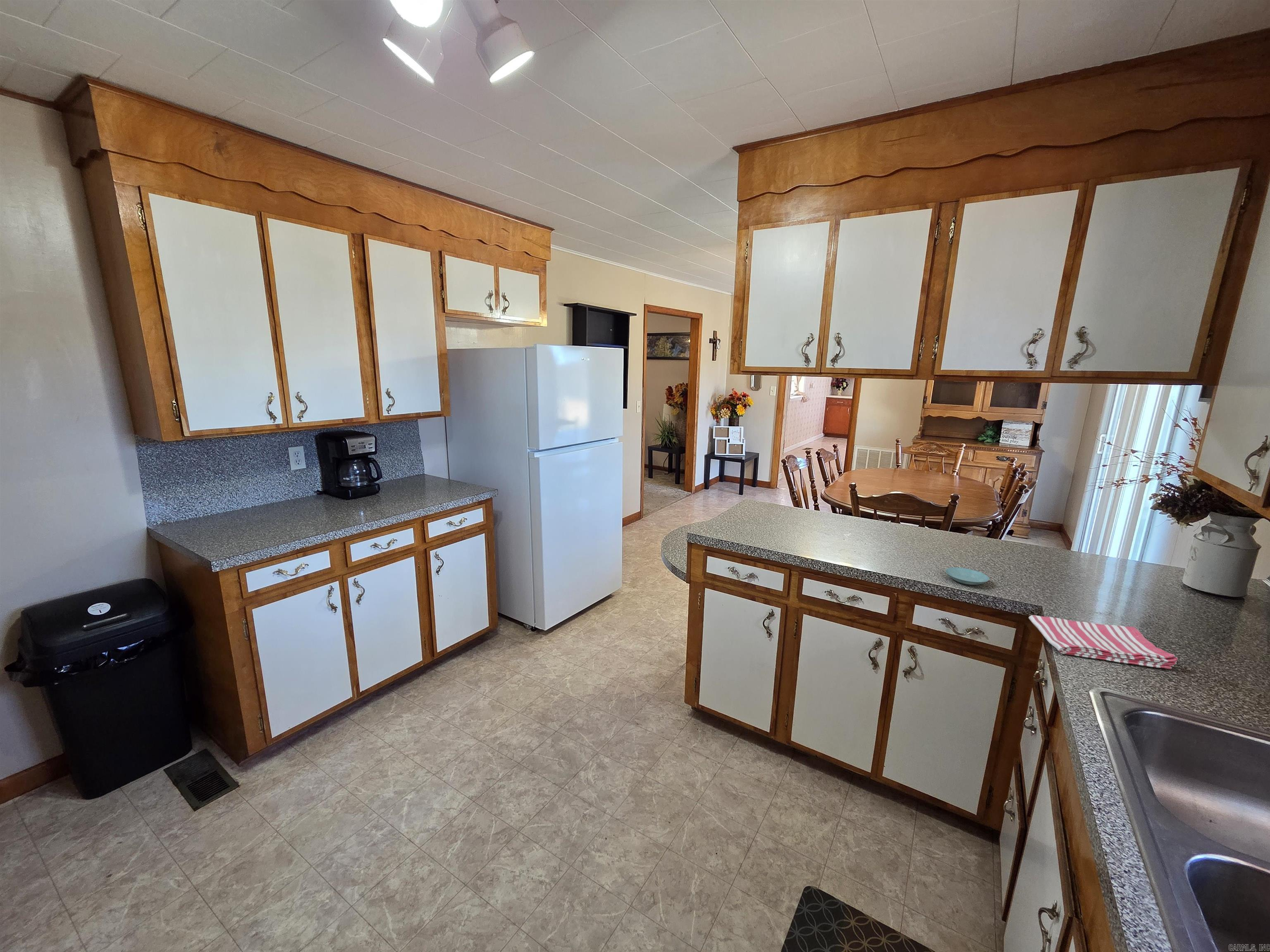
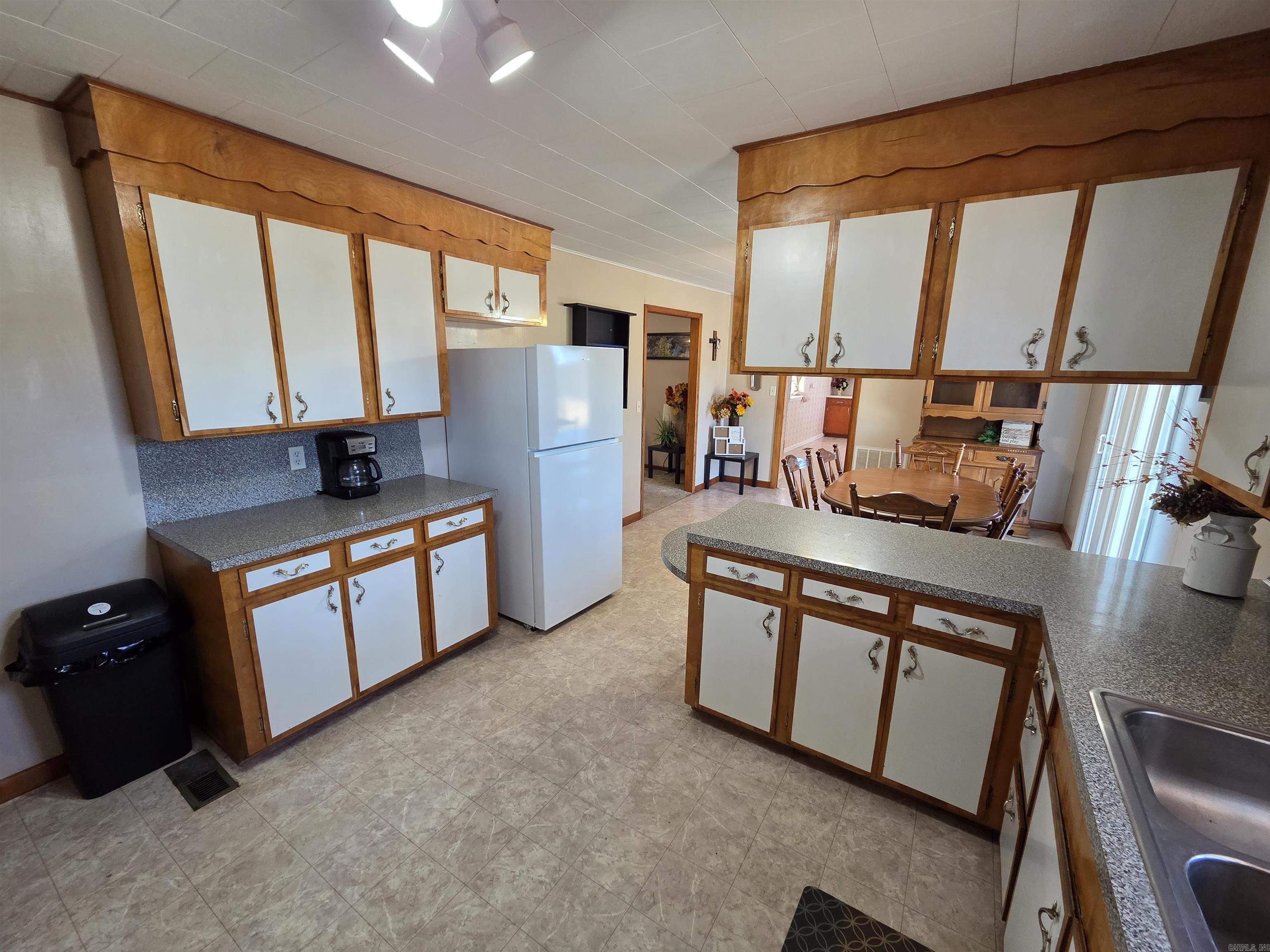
- saucer (966, 577)
- dish towel (1096, 638)
